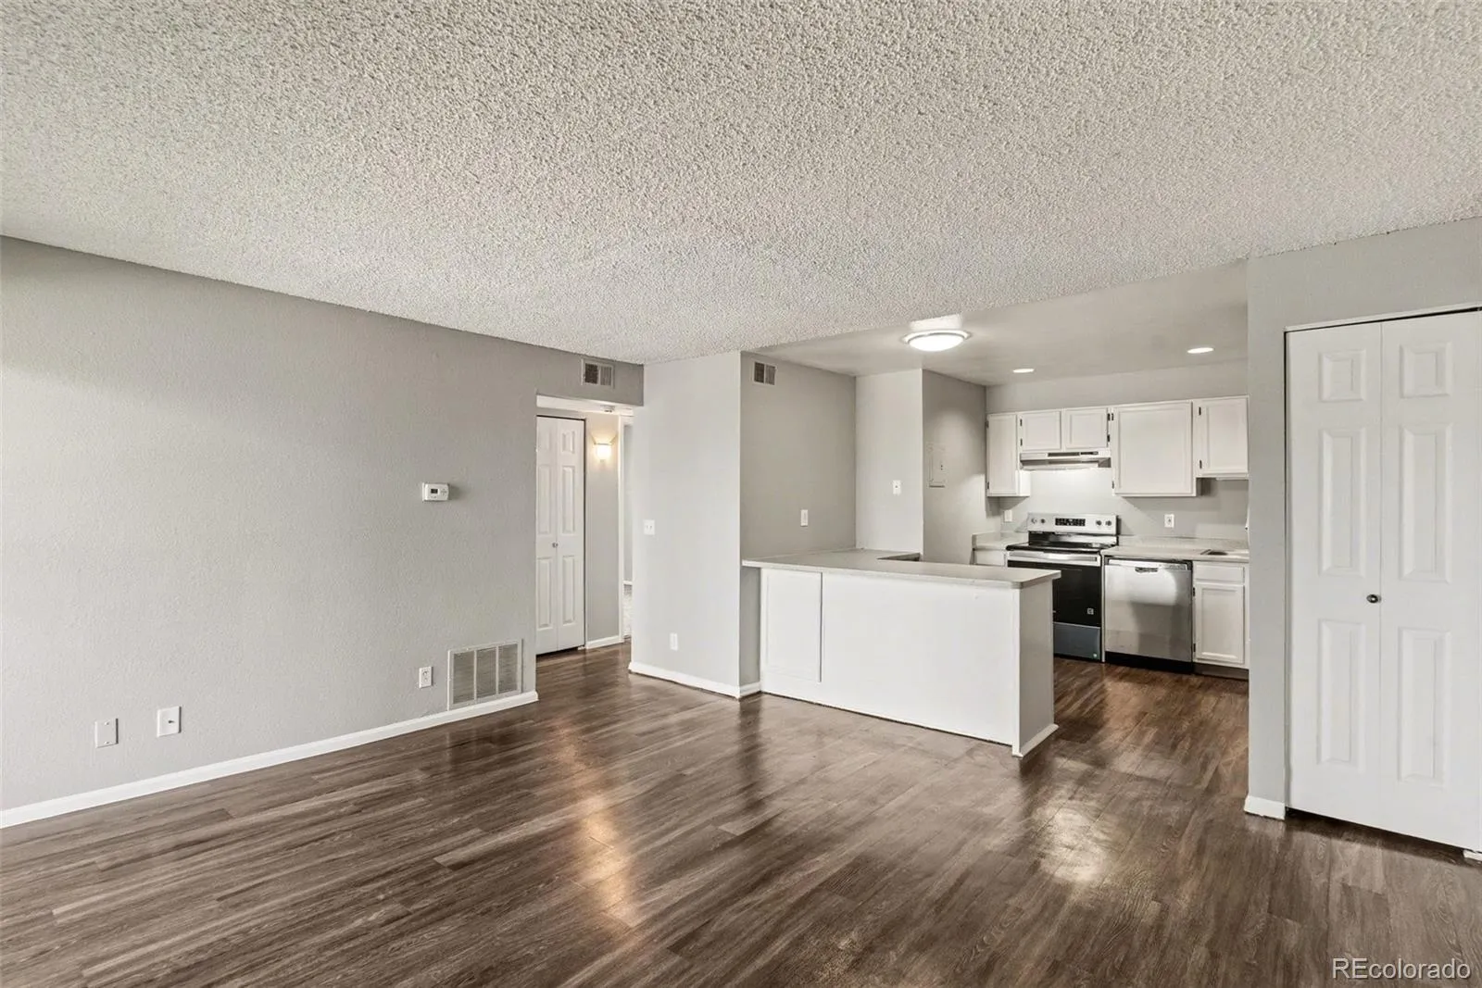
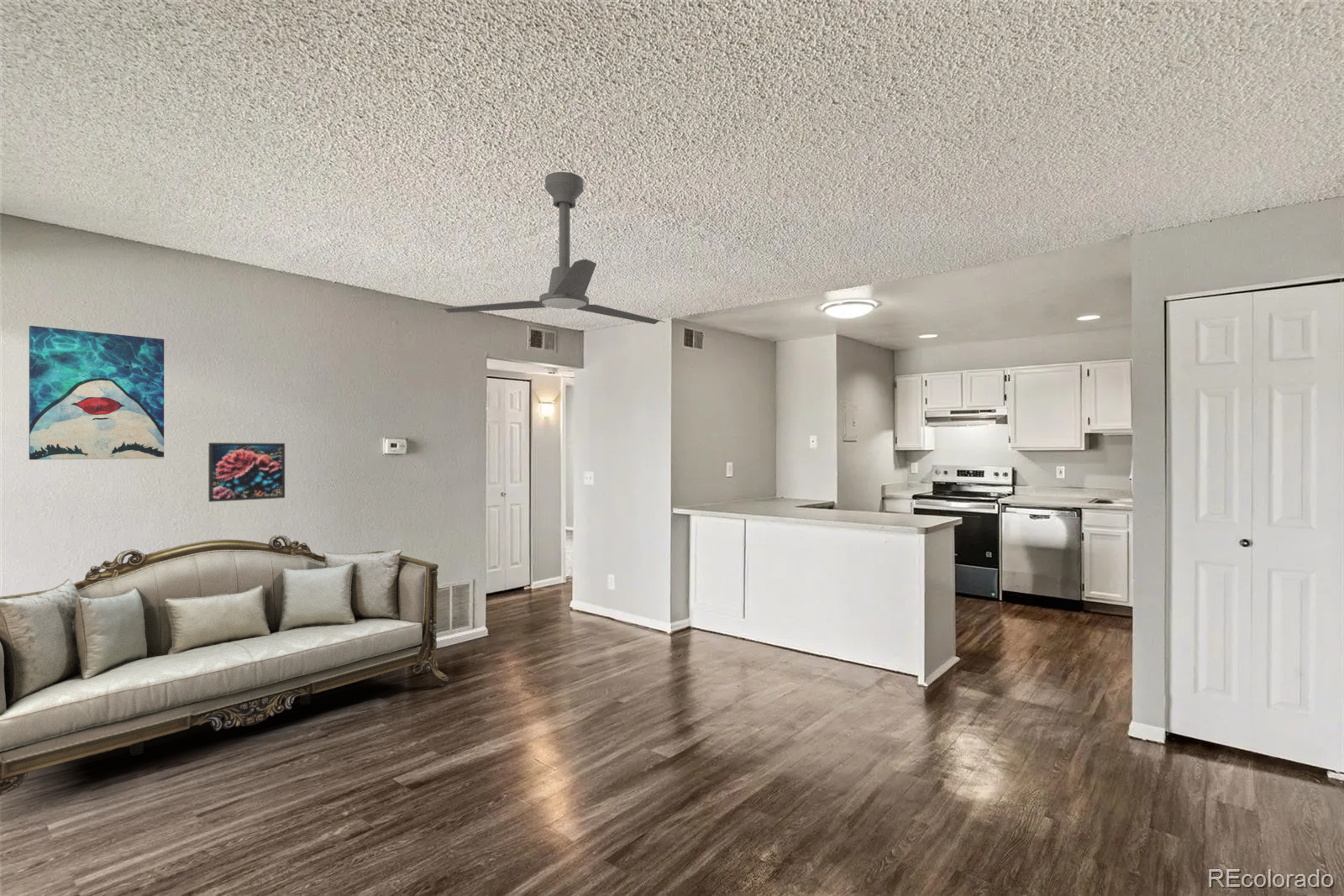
+ wall art (100, 396)
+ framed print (248, 471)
+ sofa (233, 636)
+ ceiling fan (559, 235)
